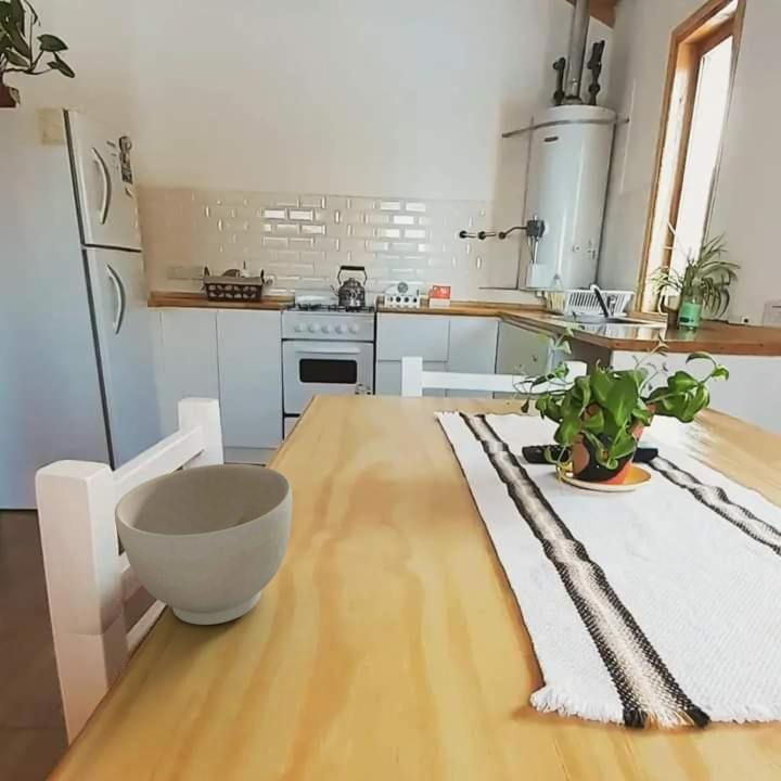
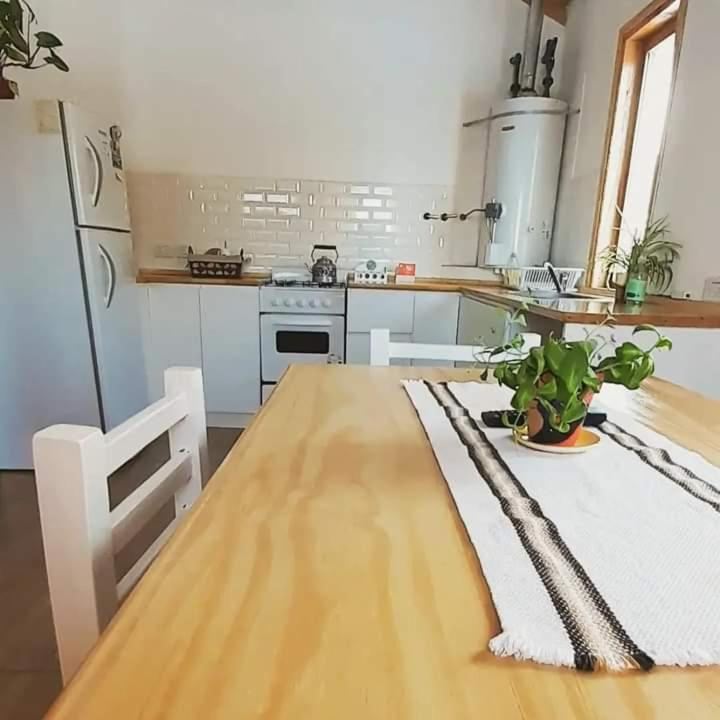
- bowl (209, 548)
